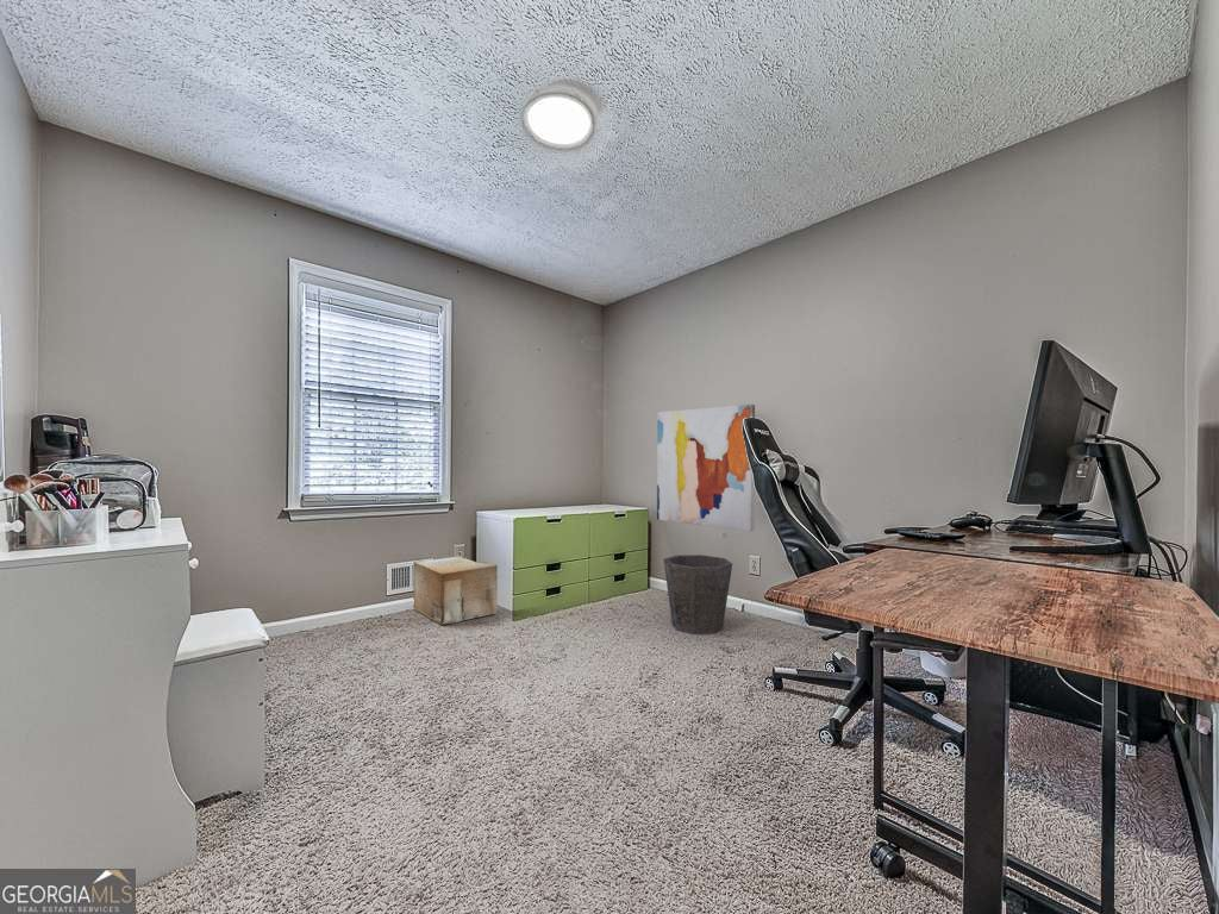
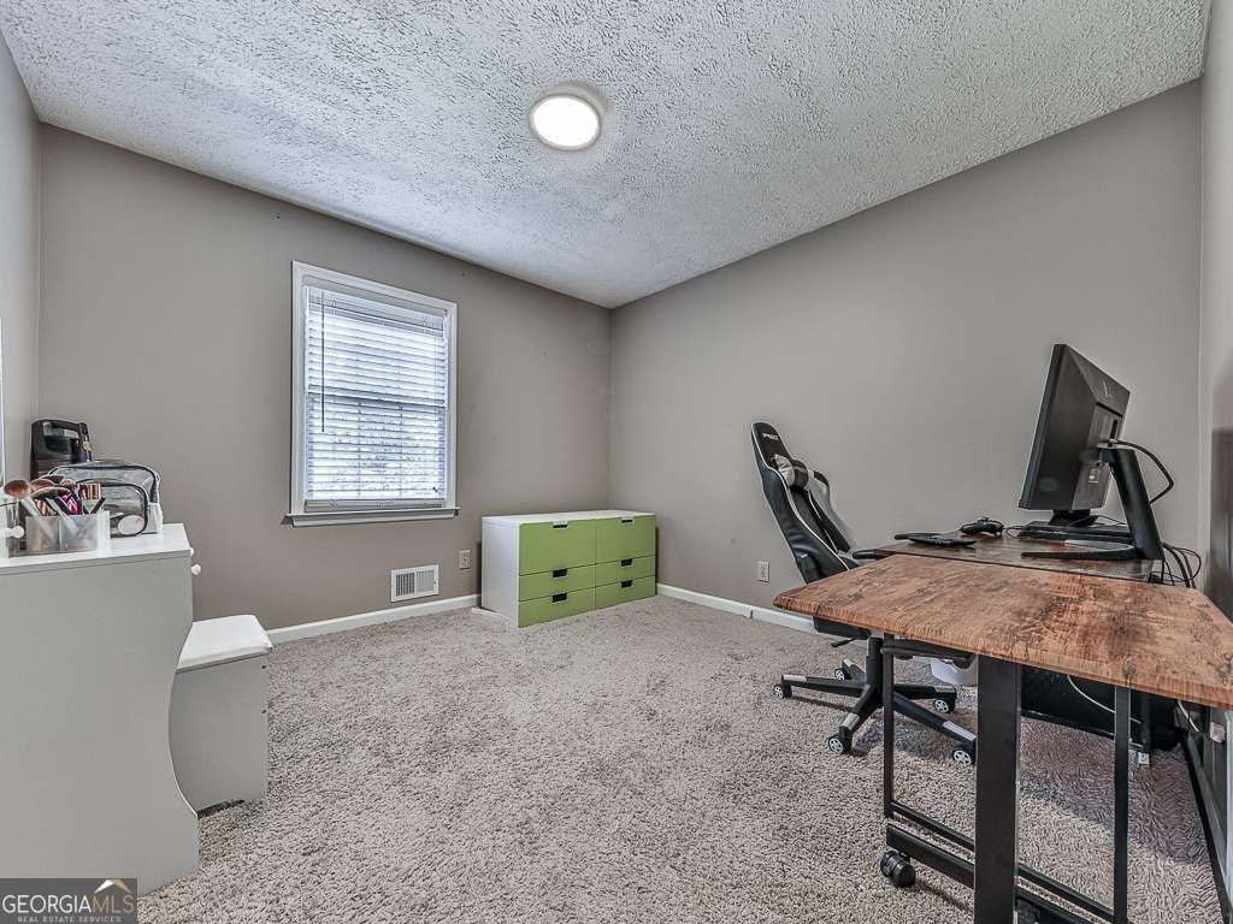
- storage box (454, 587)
- waste bin (696, 593)
- wall art (701, 467)
